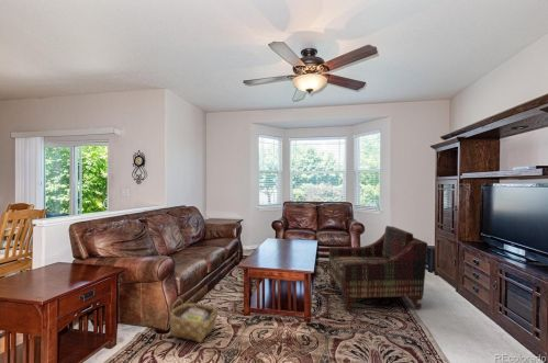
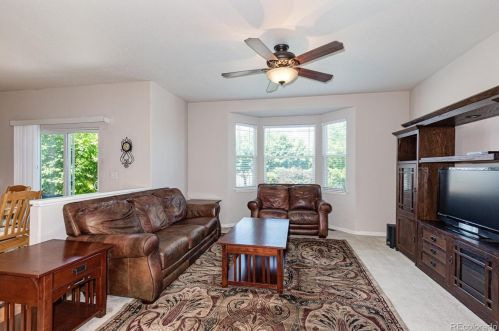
- woven basket (194, 317)
- armchair (372, 262)
